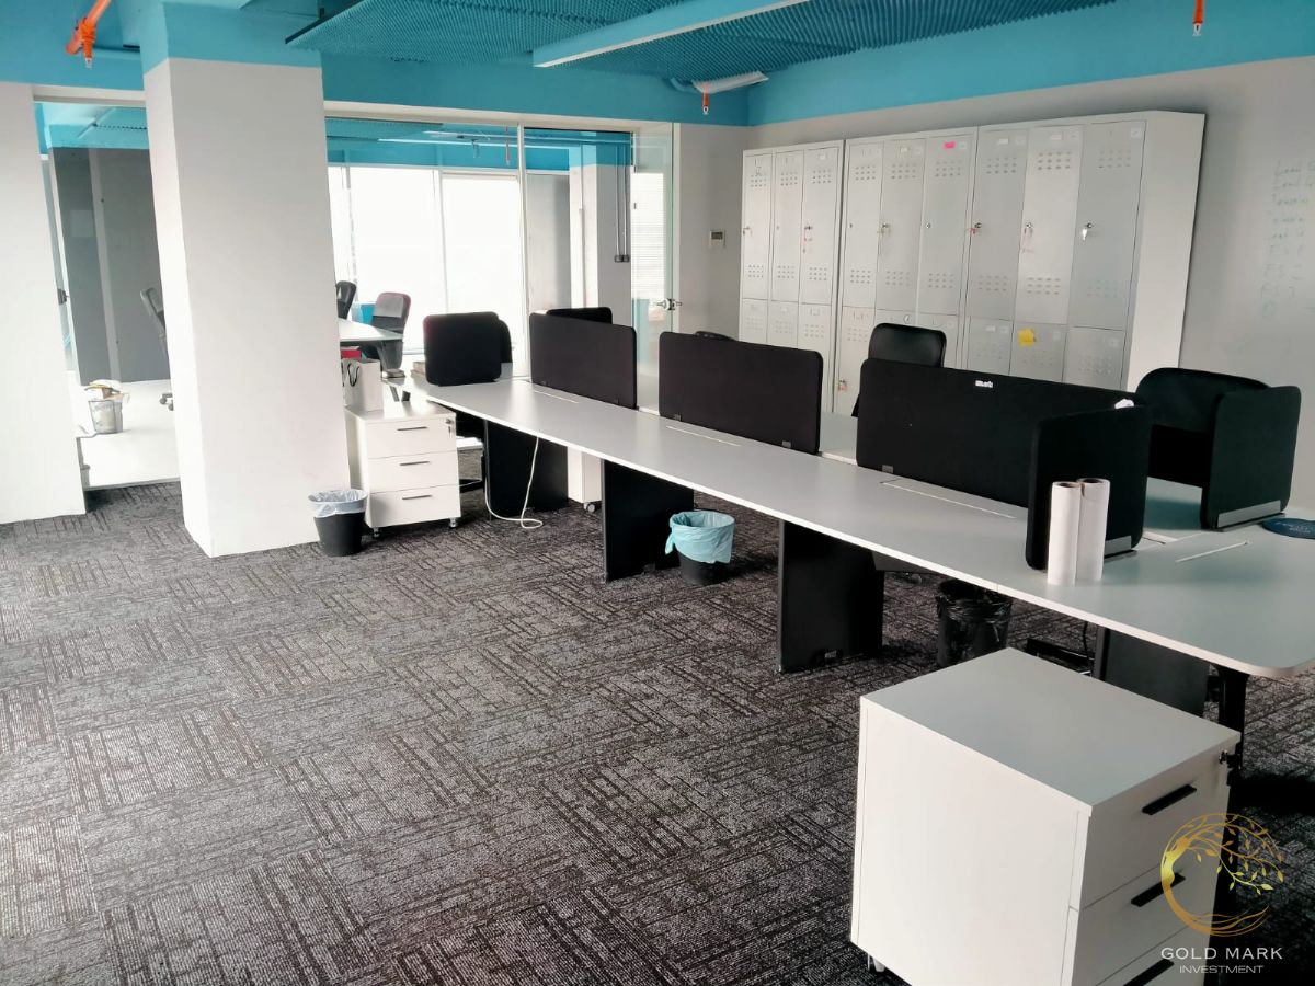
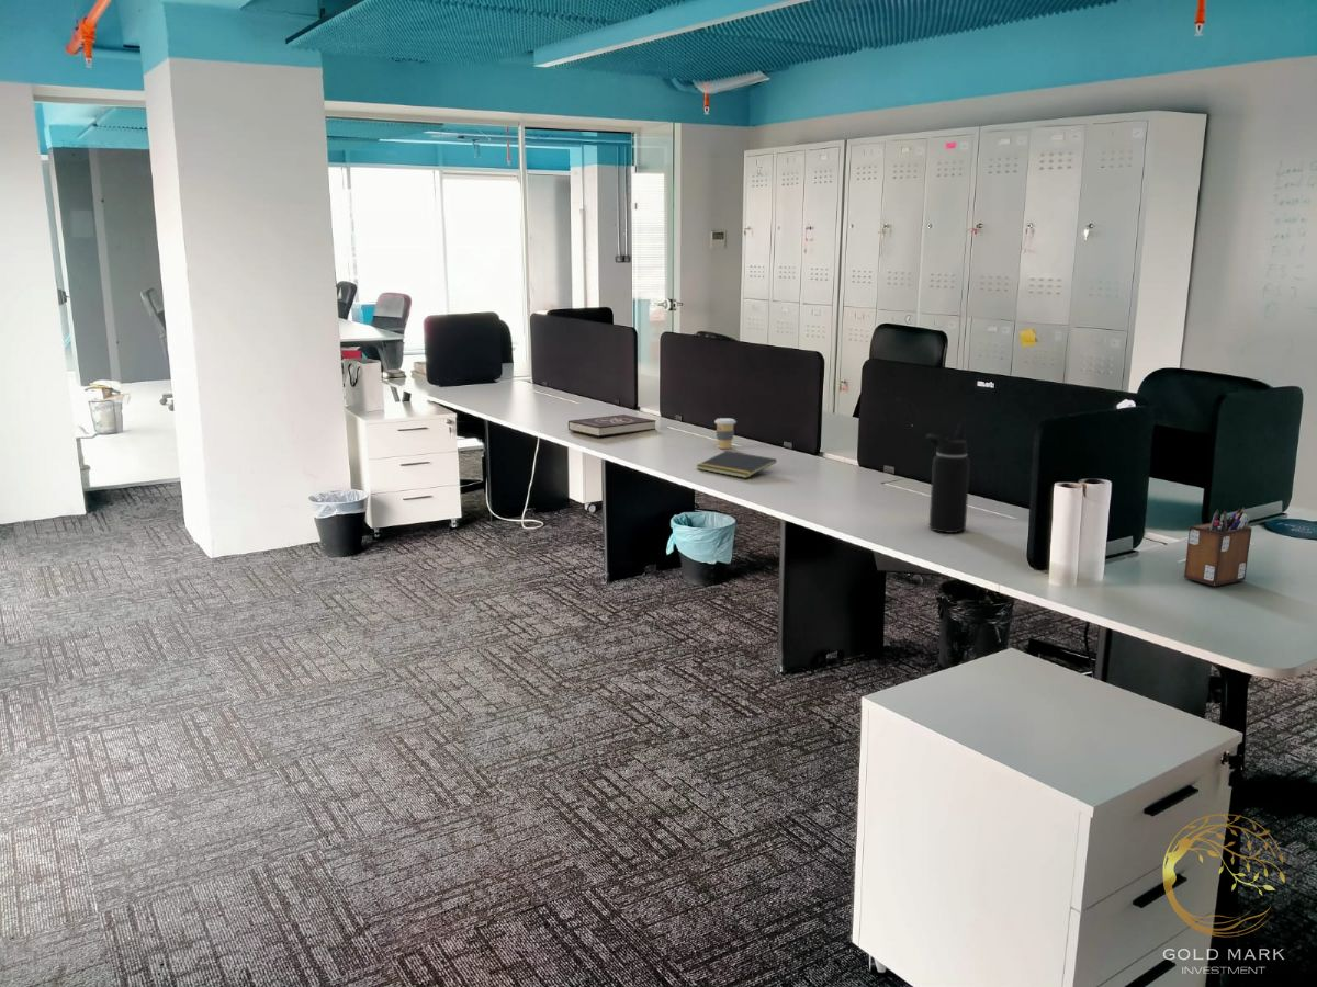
+ desk organizer (1218, 543)
+ book (611, 424)
+ water bottle (946, 477)
+ notepad (735, 464)
+ coffee cup (724, 433)
